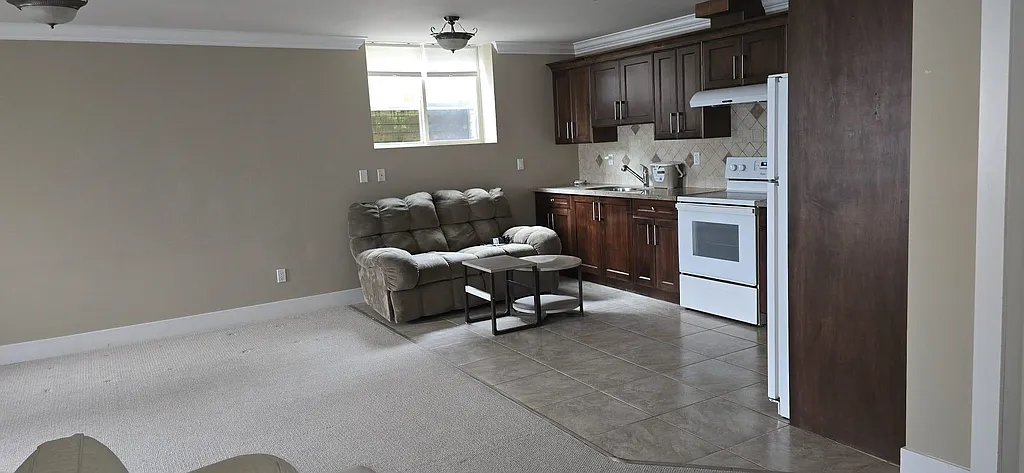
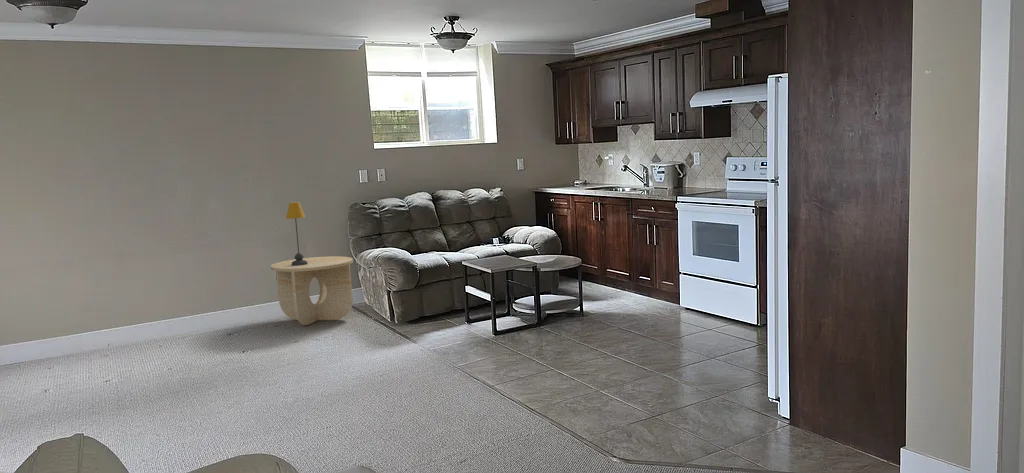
+ table lamp (296, 232)
+ side table (320, 291)
